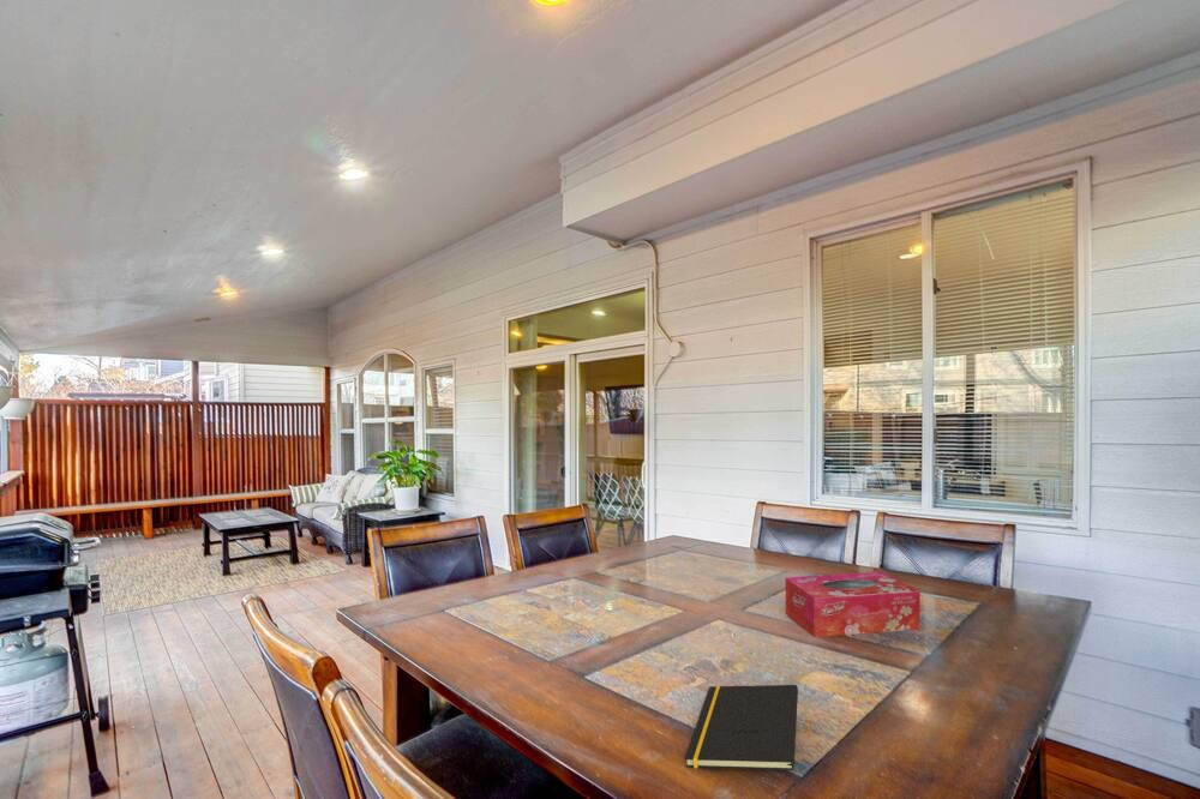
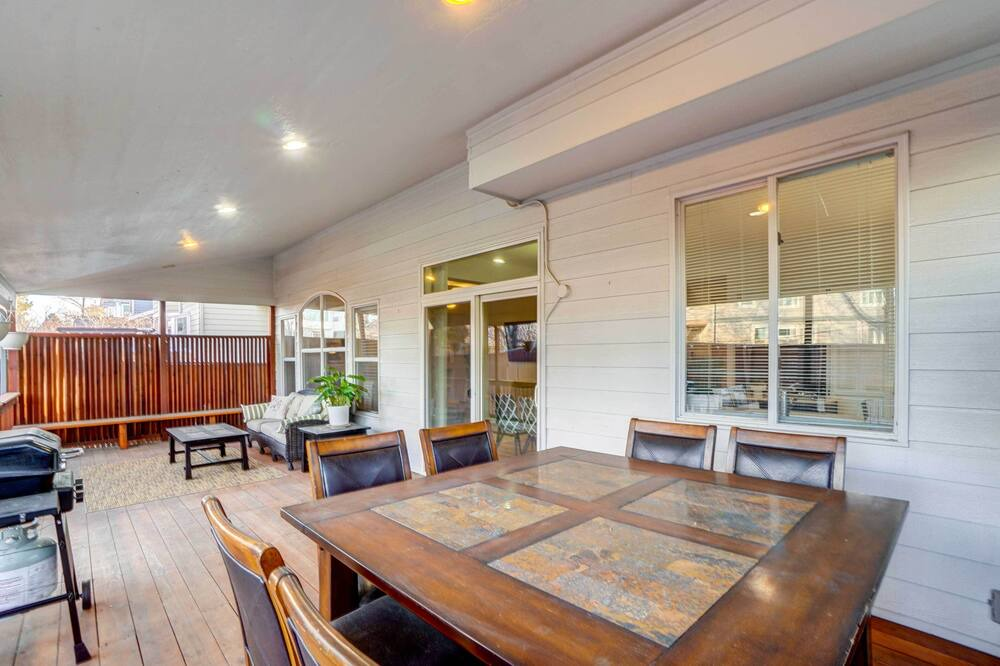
- tissue box (850, 602)
- notepad (745, 722)
